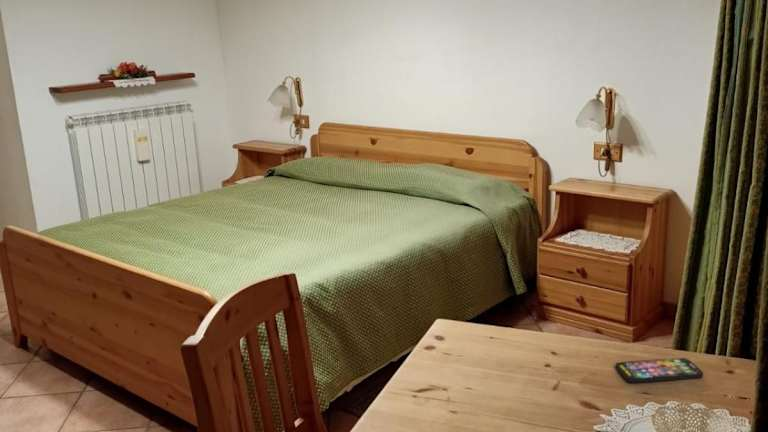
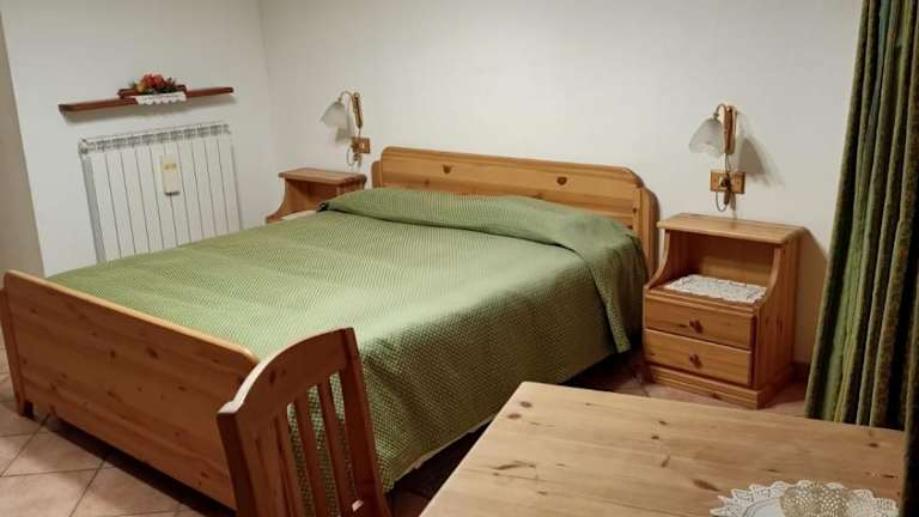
- smartphone (658, 370)
